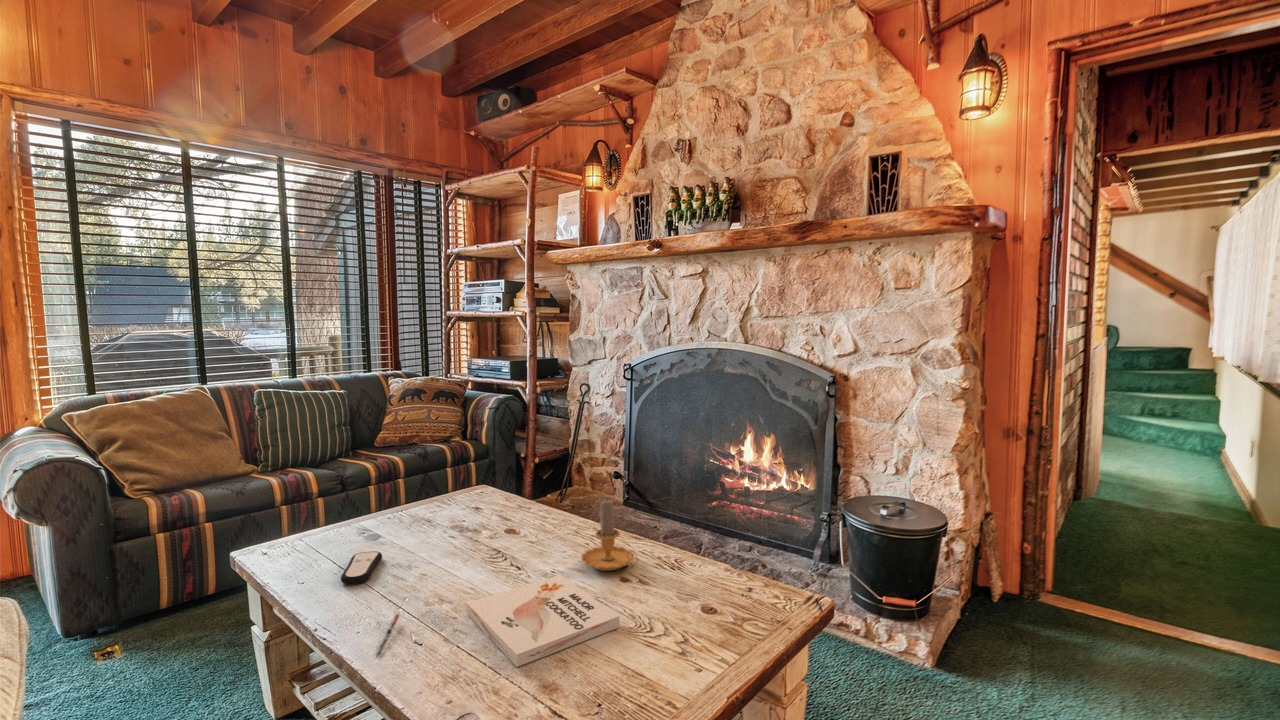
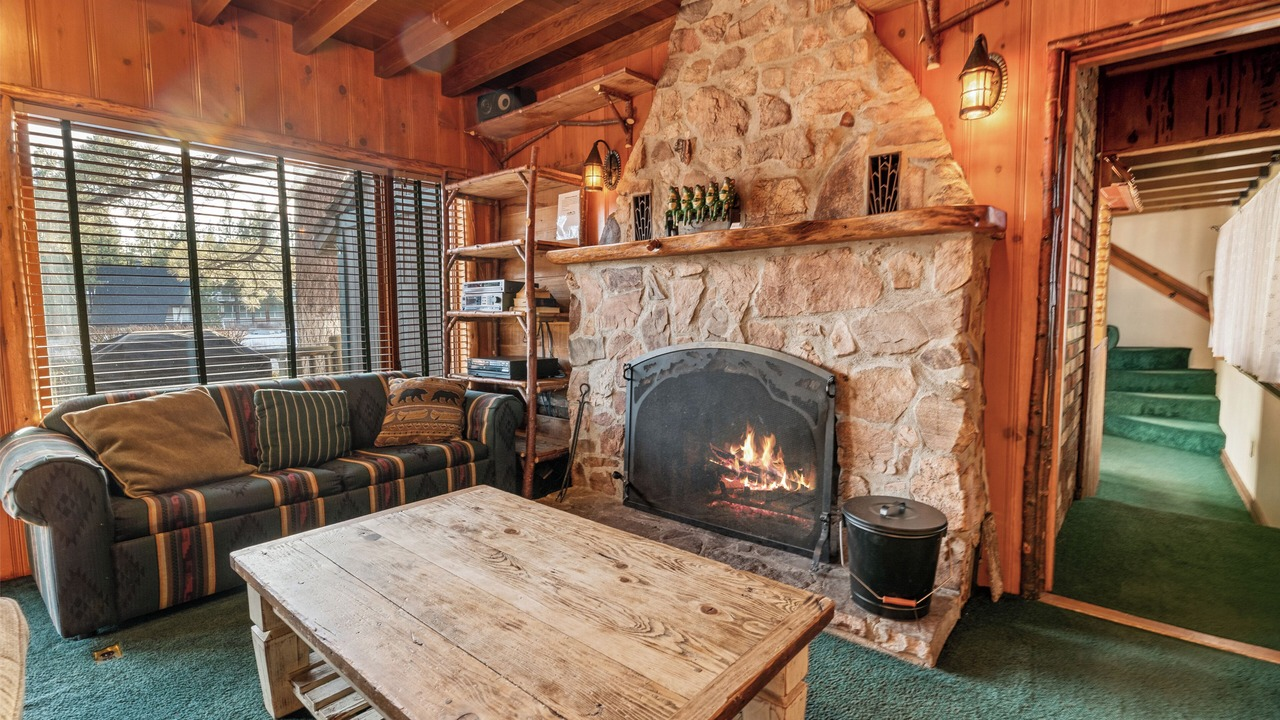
- book (541, 614)
- remote control (361, 566)
- pen (388, 633)
- candle (612, 532)
